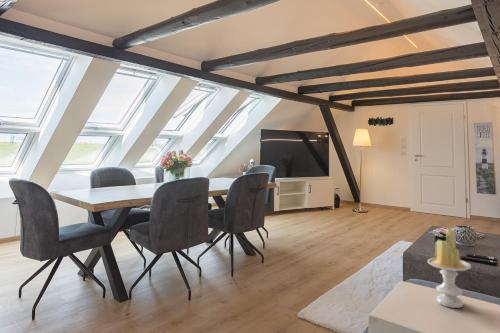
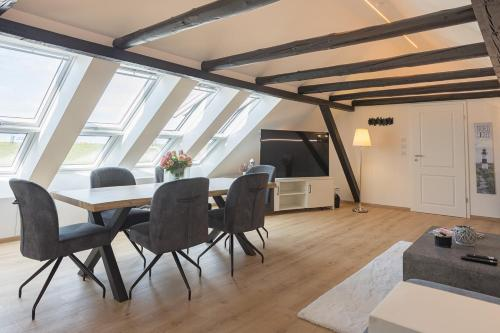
- candle (448, 265)
